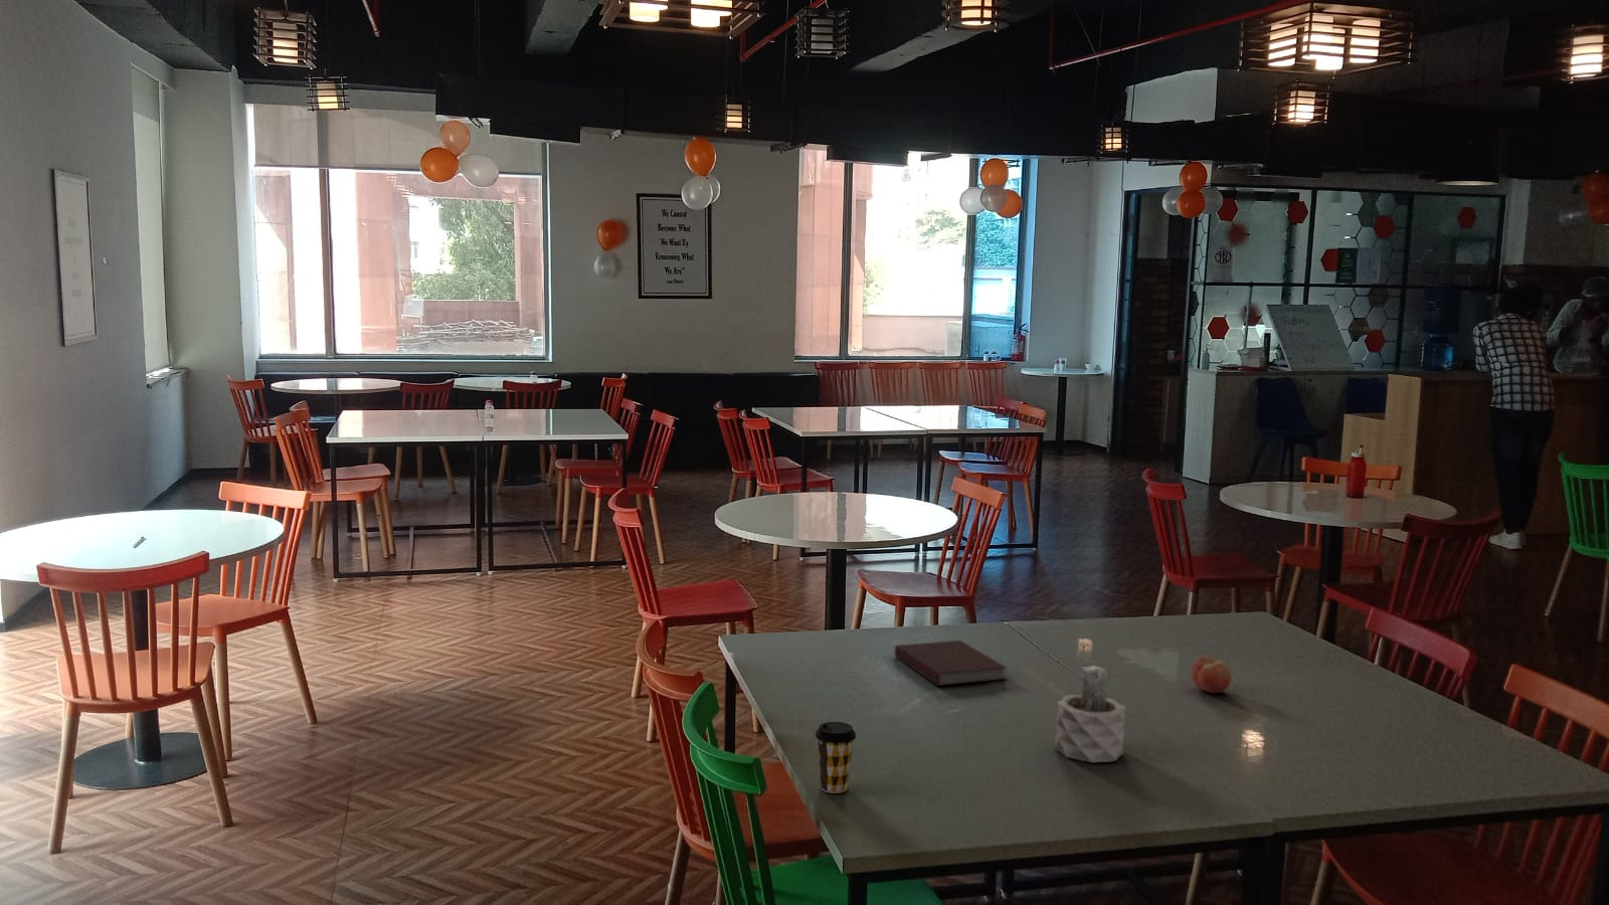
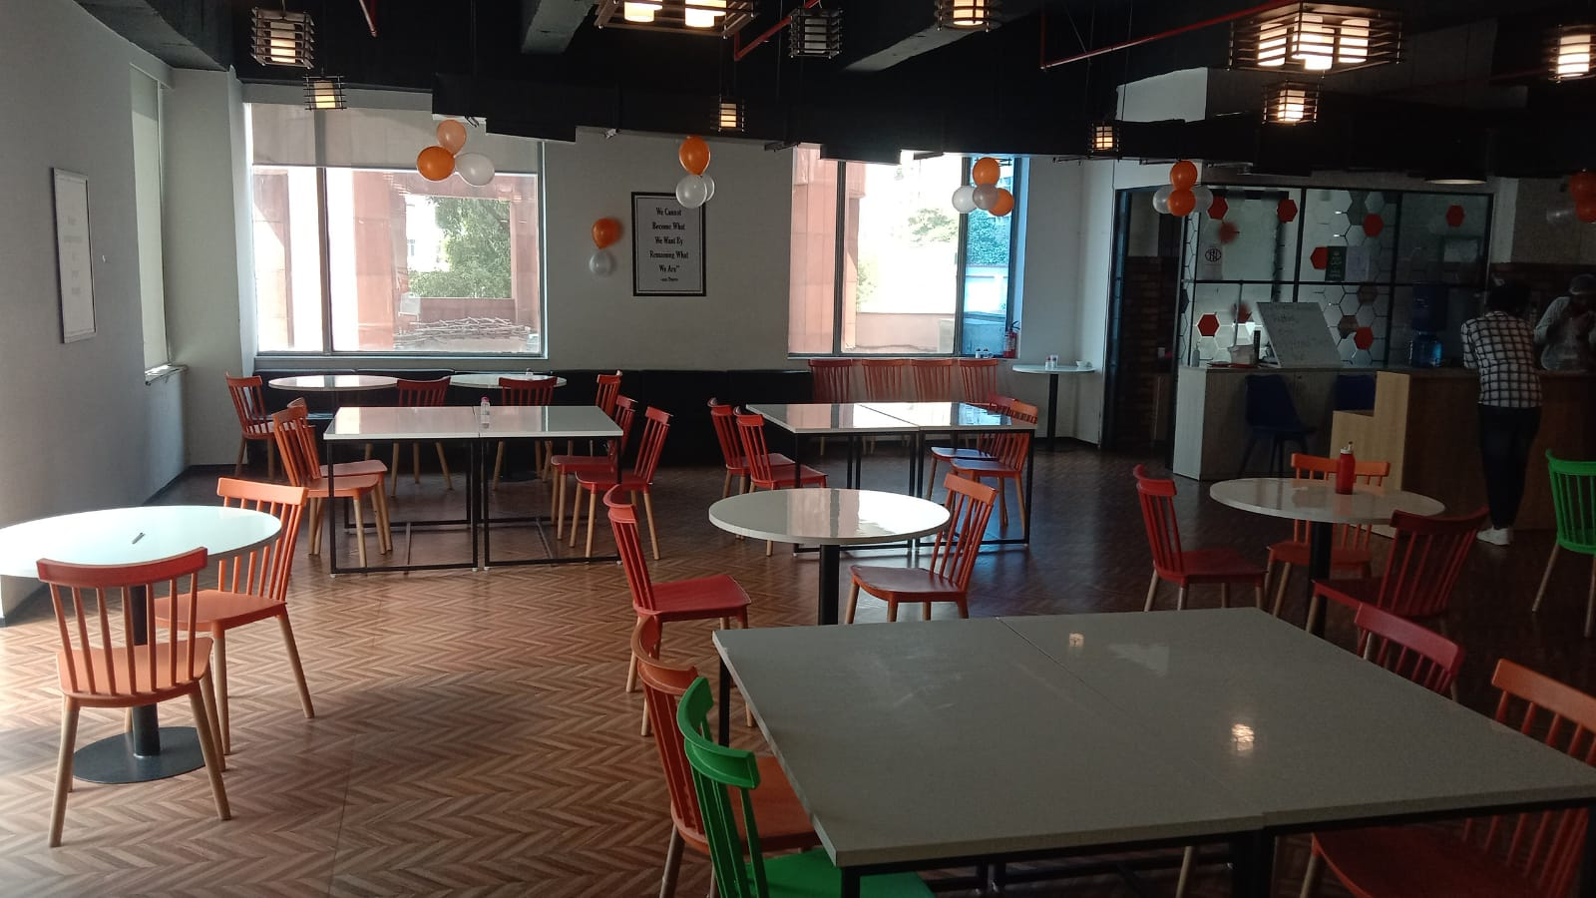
- notebook (948, 662)
- coffee cup (834, 757)
- fruit (1211, 675)
- succulent plant (1090, 709)
